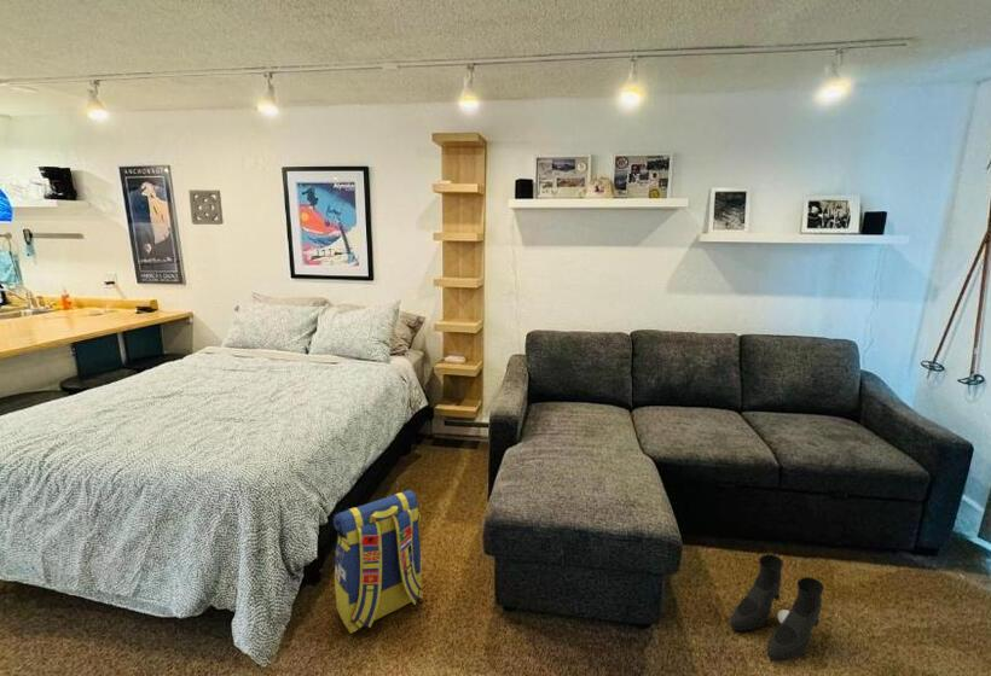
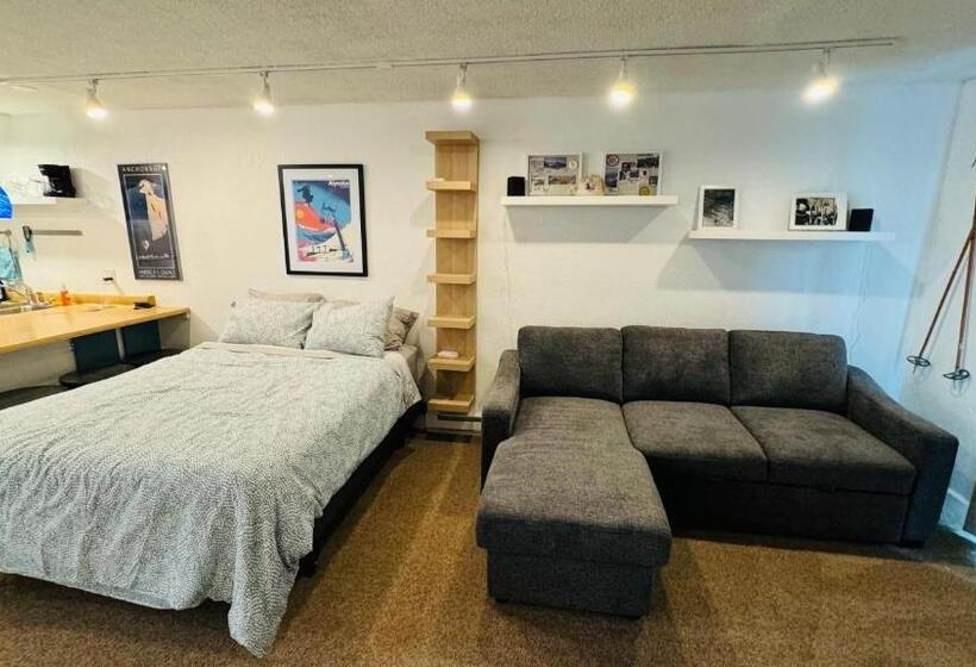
- boots (777, 600)
- backpack (379, 555)
- wall ornament (205, 206)
